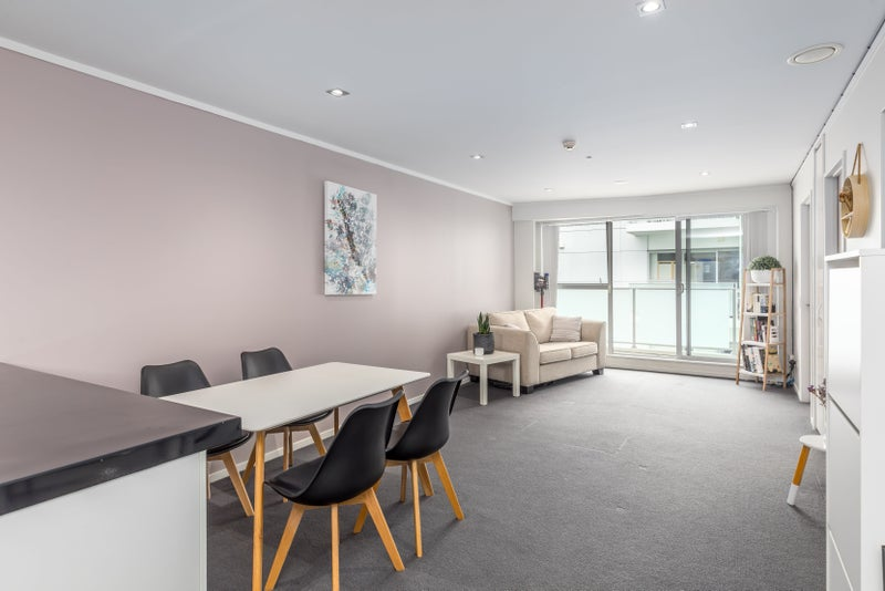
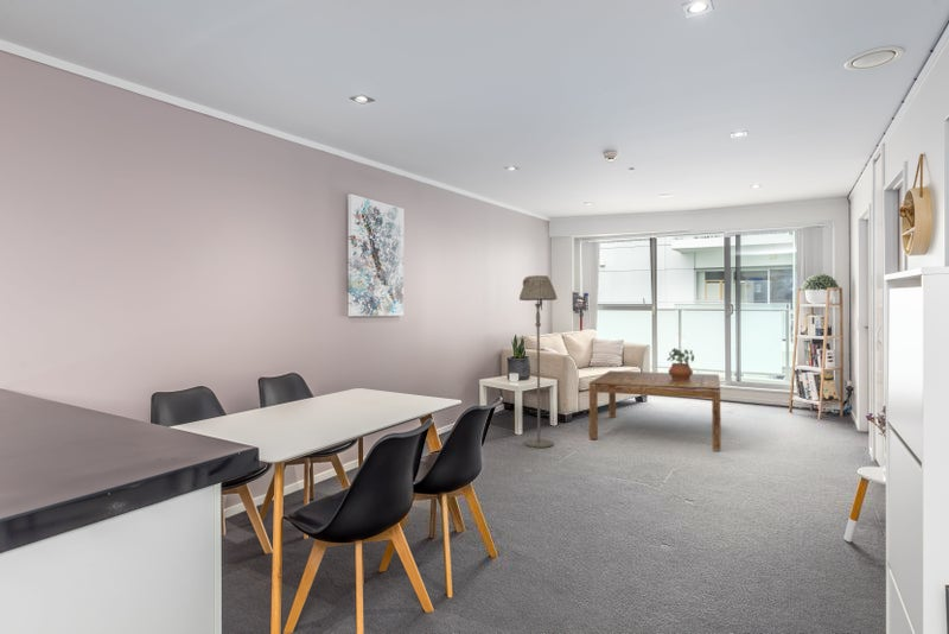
+ coffee table (657, 394)
+ floor lamp (537, 360)
+ potted plant (680, 363)
